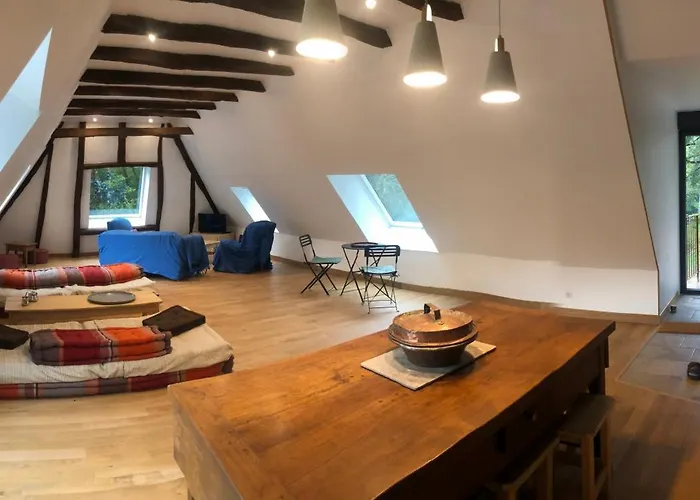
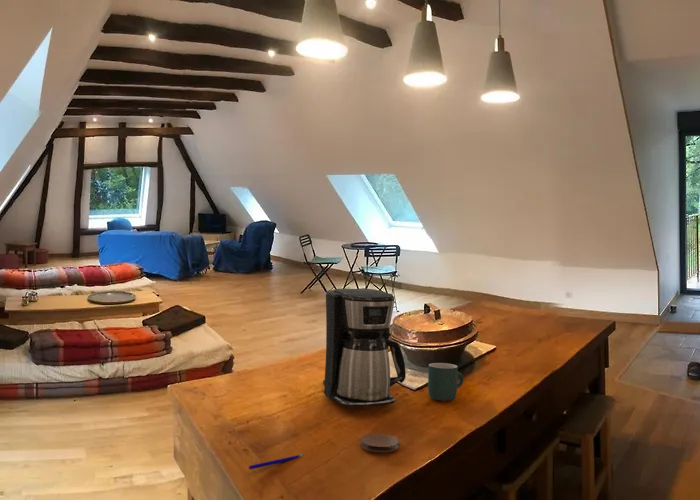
+ pen (277, 461)
+ coaster (379, 442)
+ mug (444, 380)
+ coffee maker (364, 342)
